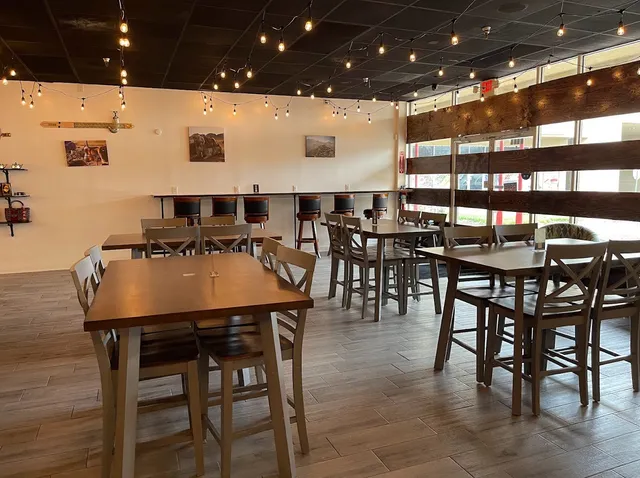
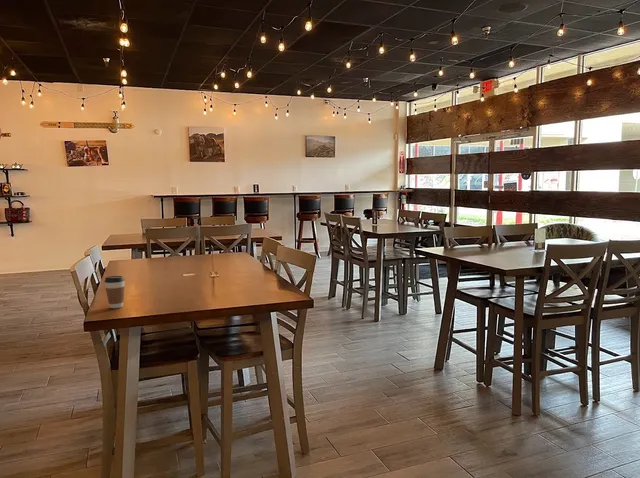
+ coffee cup (115, 291)
